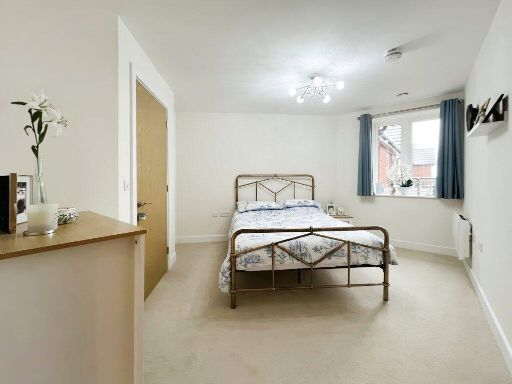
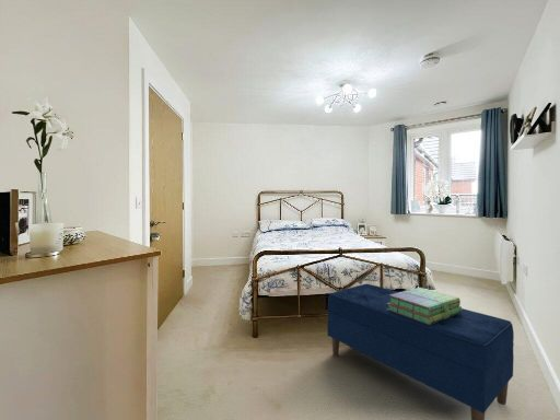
+ stack of books (423, 303)
+ bench (407, 340)
